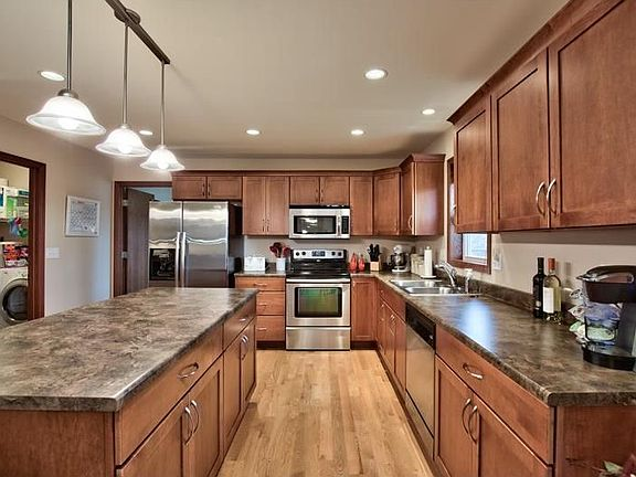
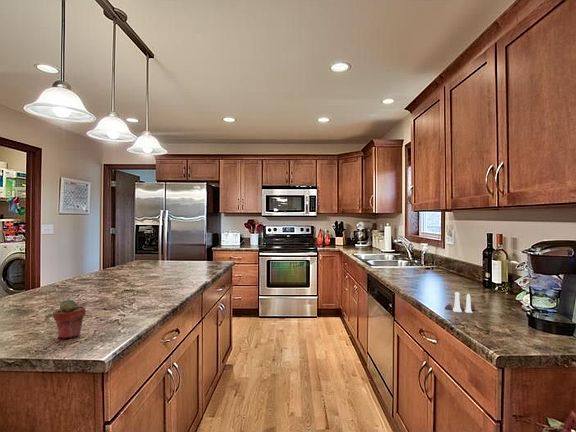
+ potted succulent (69, 317)
+ salt and pepper shaker set (459, 302)
